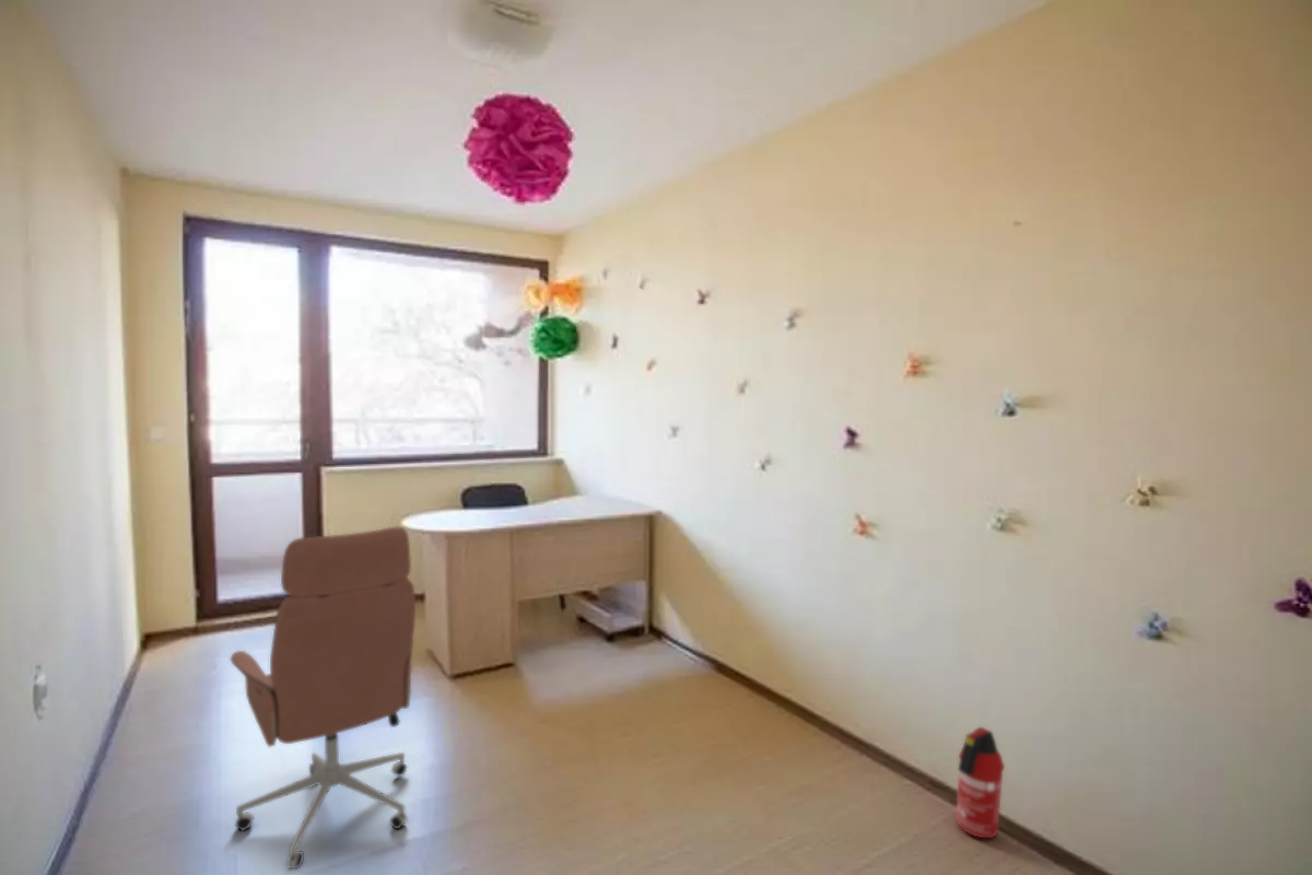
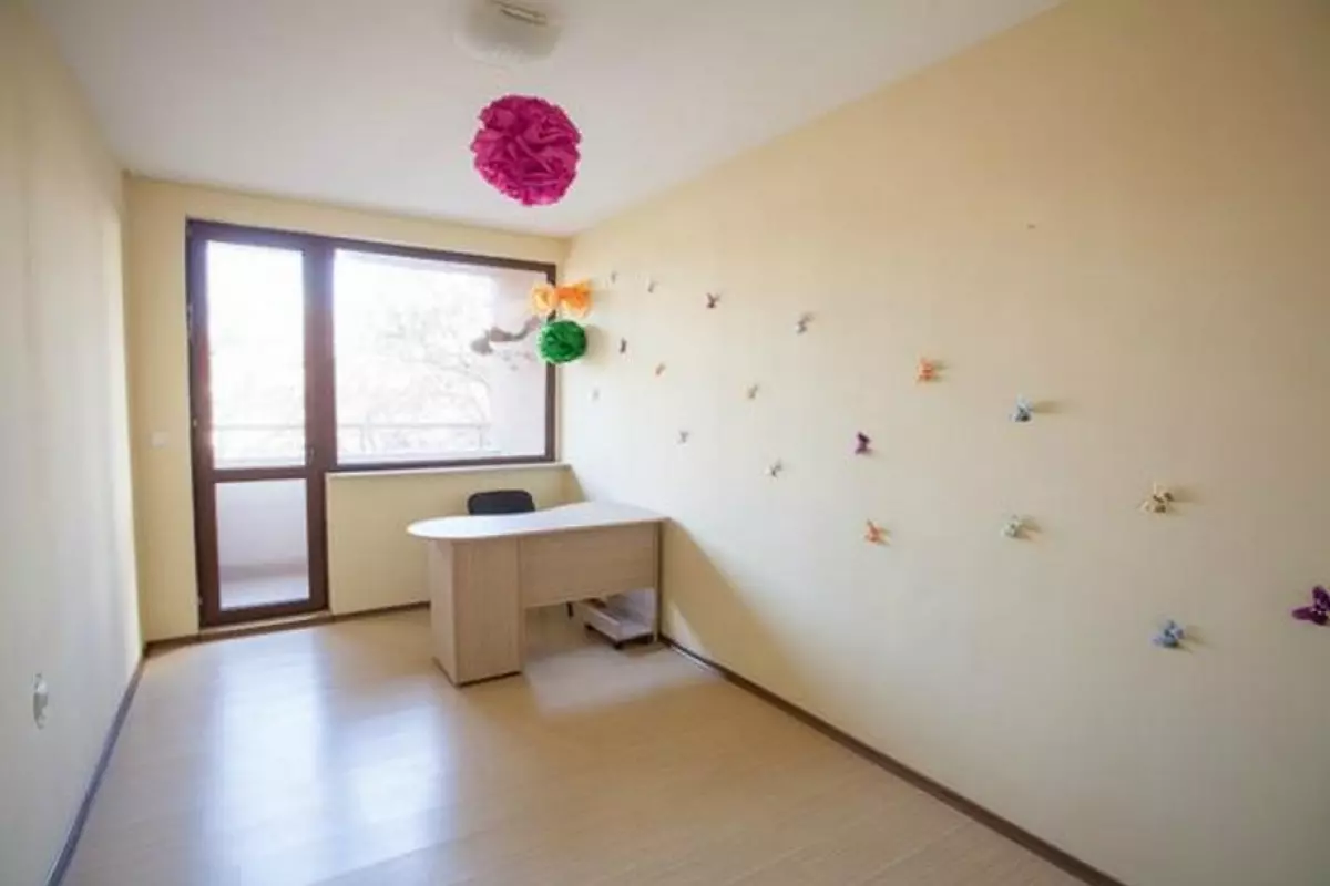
- fire extinguisher (976, 781)
- office chair (332, 669)
